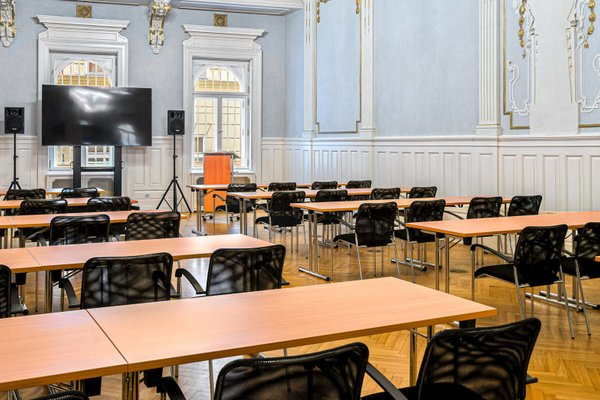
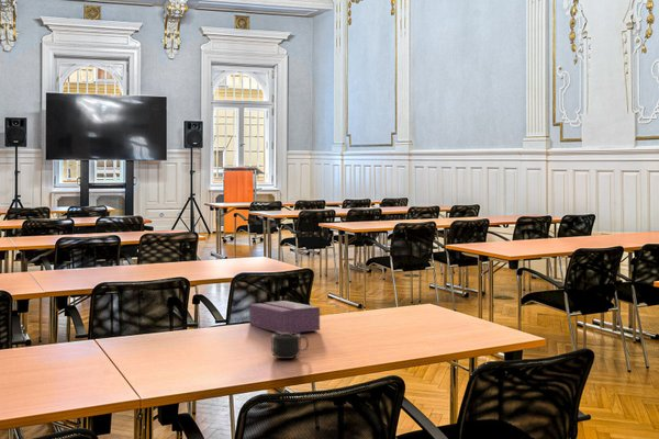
+ mug (290, 346)
+ tissue box (283, 316)
